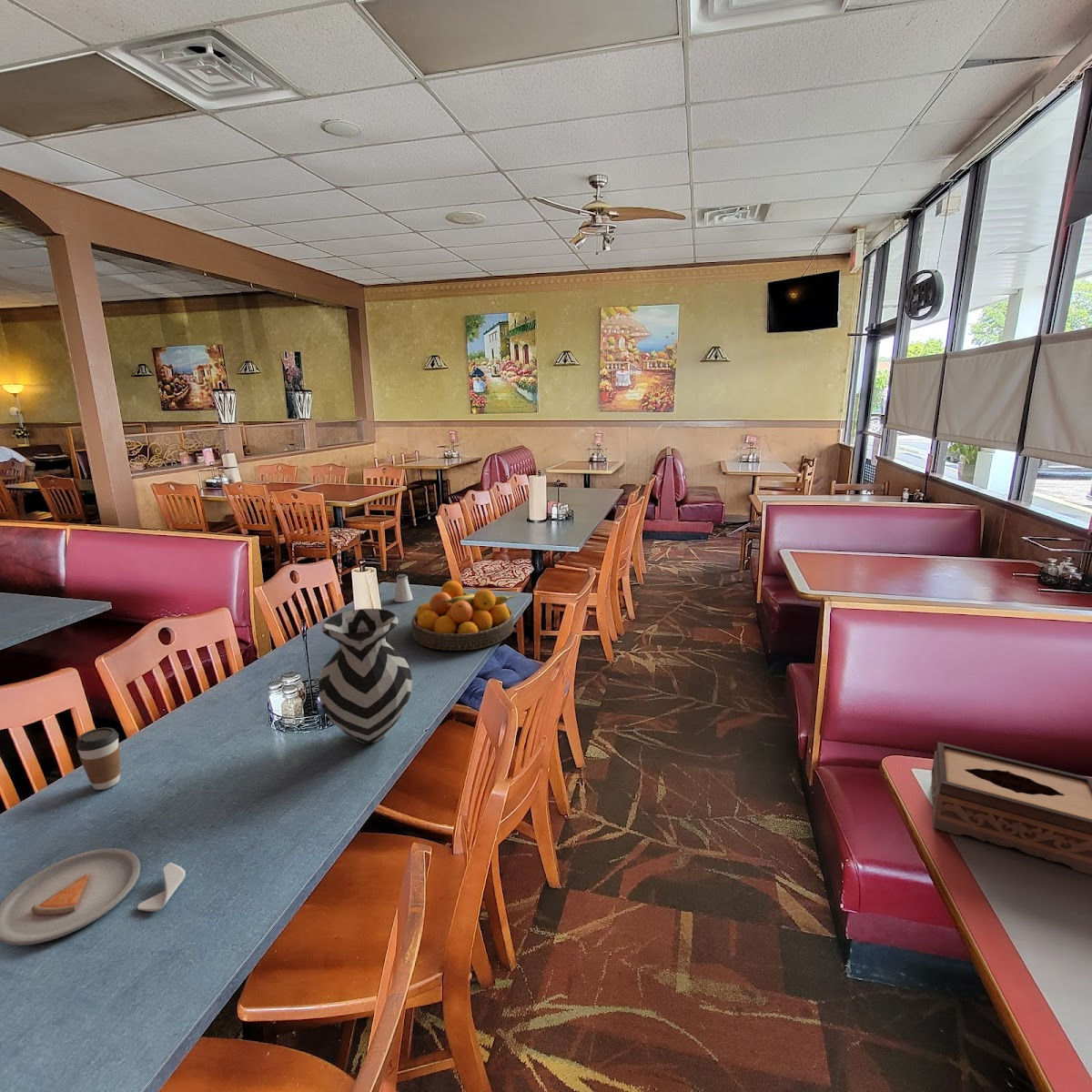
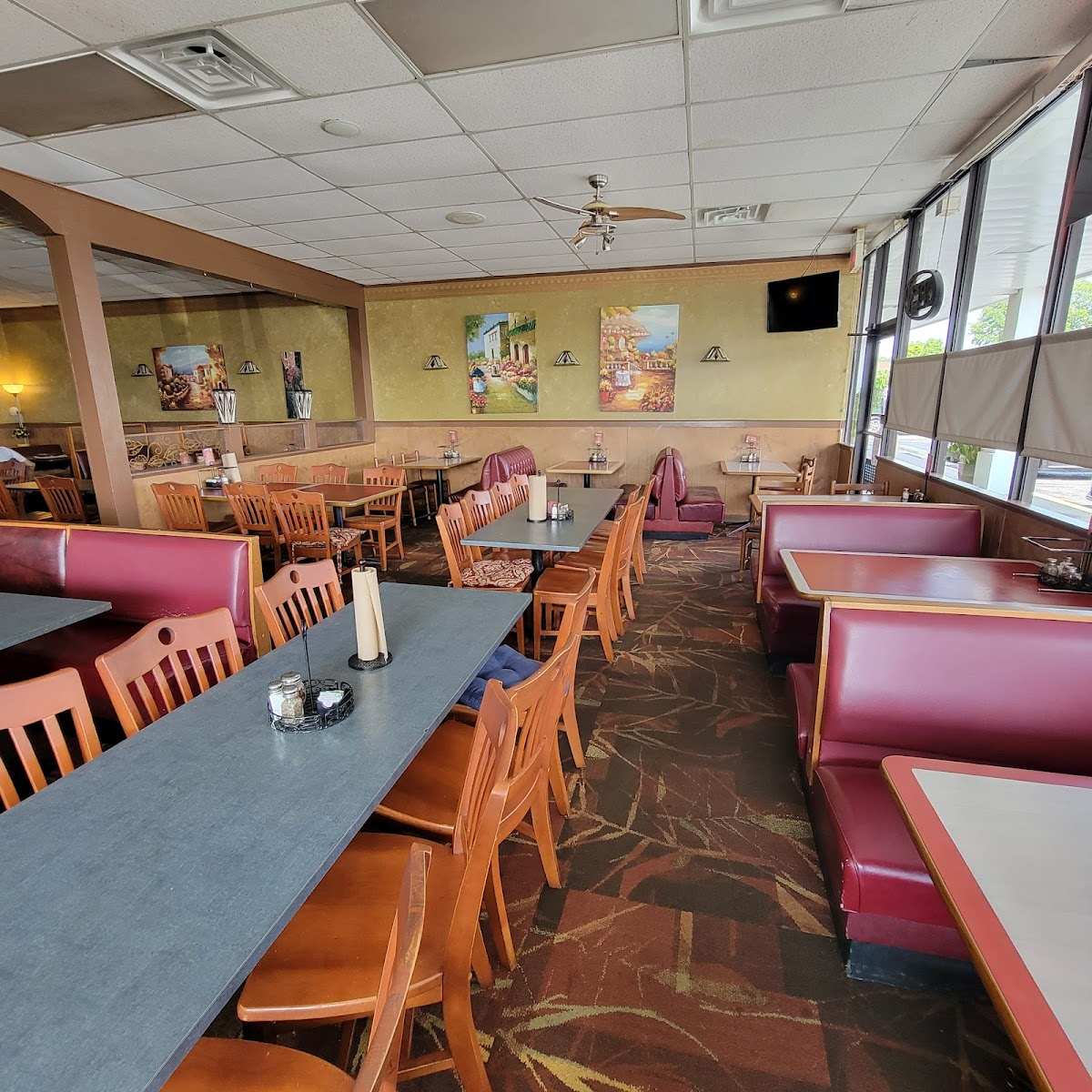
- saltshaker (402, 587)
- tissue box (1012, 803)
- fruit bowl (462, 609)
- coffee cup (101, 759)
- vase (365, 679)
- dinner plate (93, 891)
